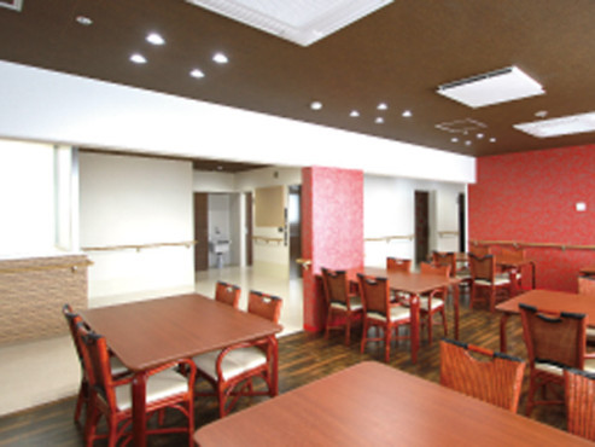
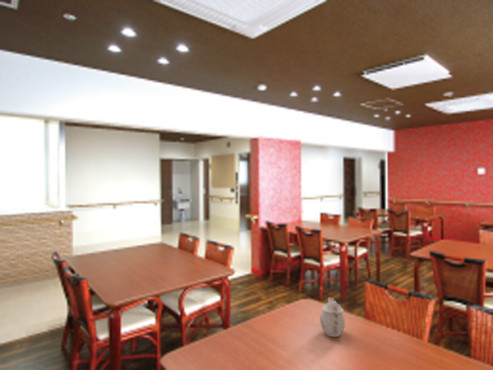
+ teapot (332, 315)
